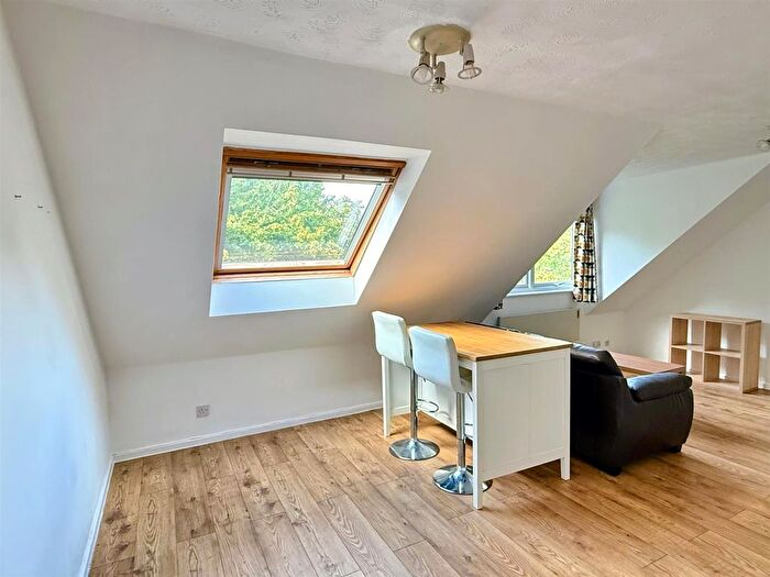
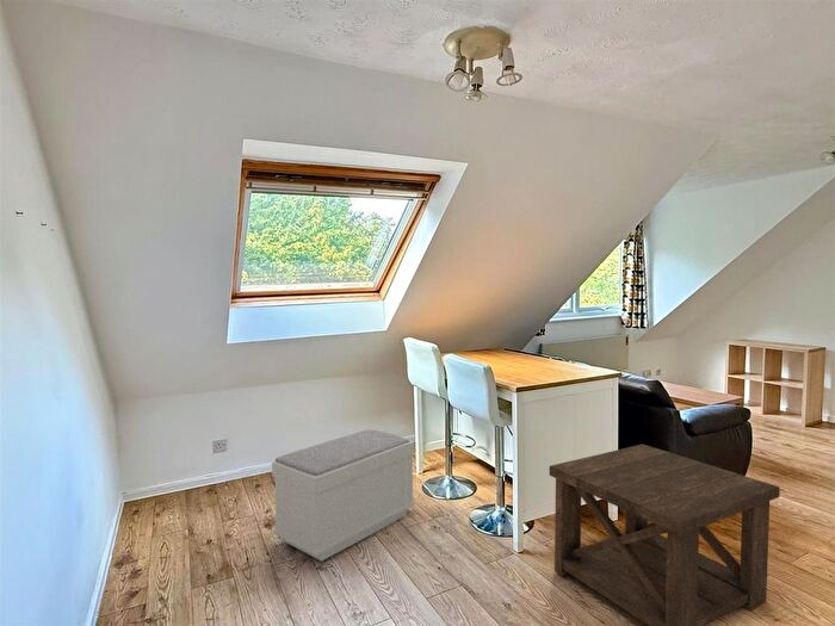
+ side table (656, 531)
+ bench (347, 486)
